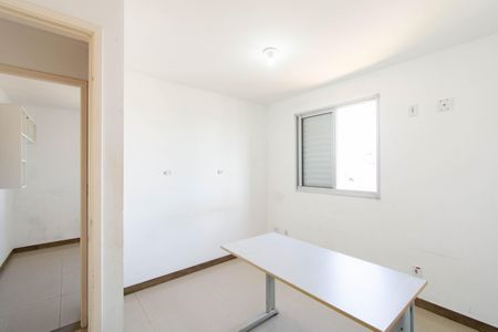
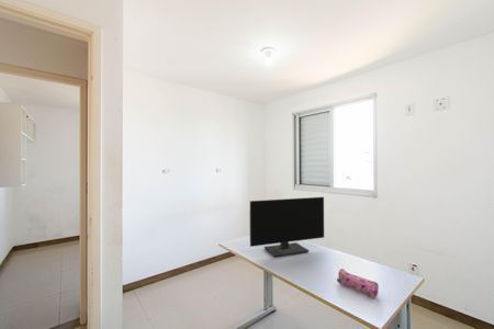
+ monitor (285, 224)
+ pencil case (357, 282)
